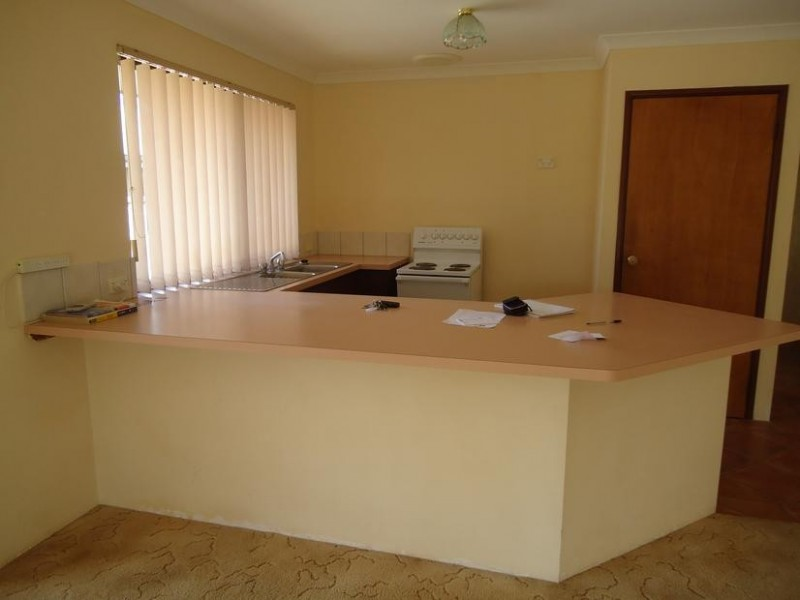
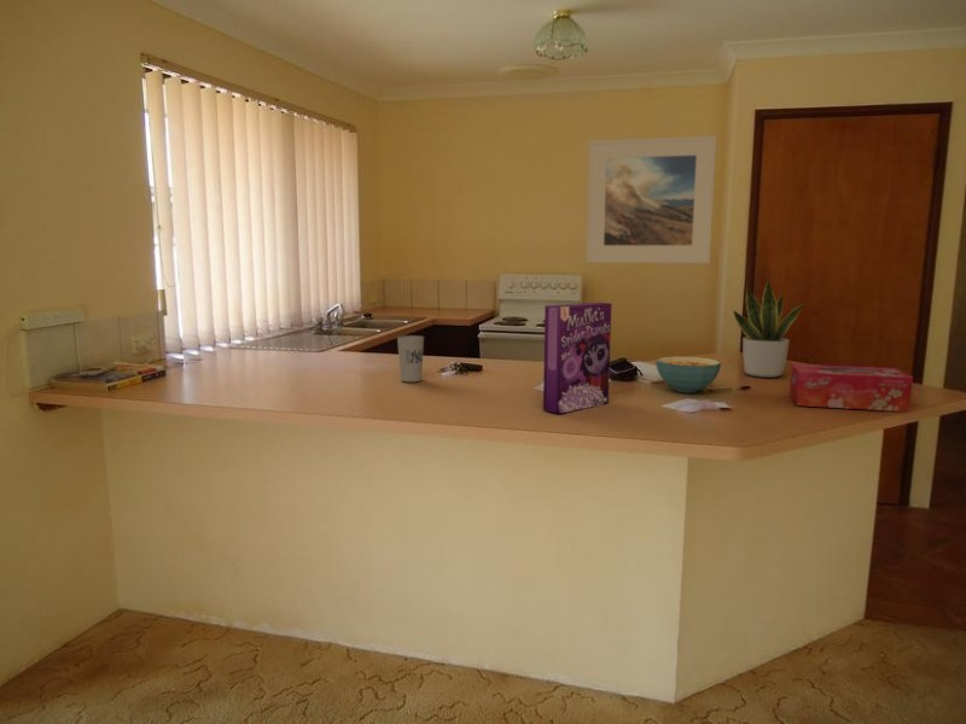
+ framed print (648, 202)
+ potted plant (768, 326)
+ cup (411, 358)
+ tissue box (846, 386)
+ cereal bowl (687, 375)
+ cereal box (577, 355)
